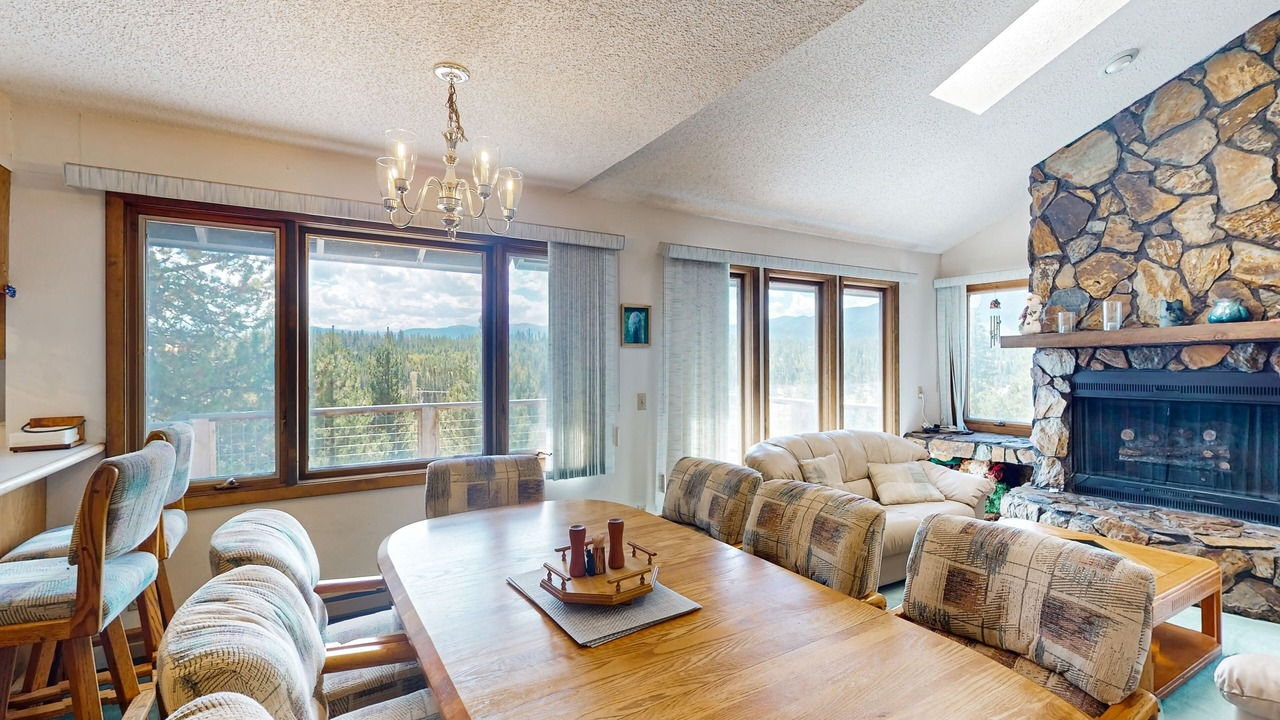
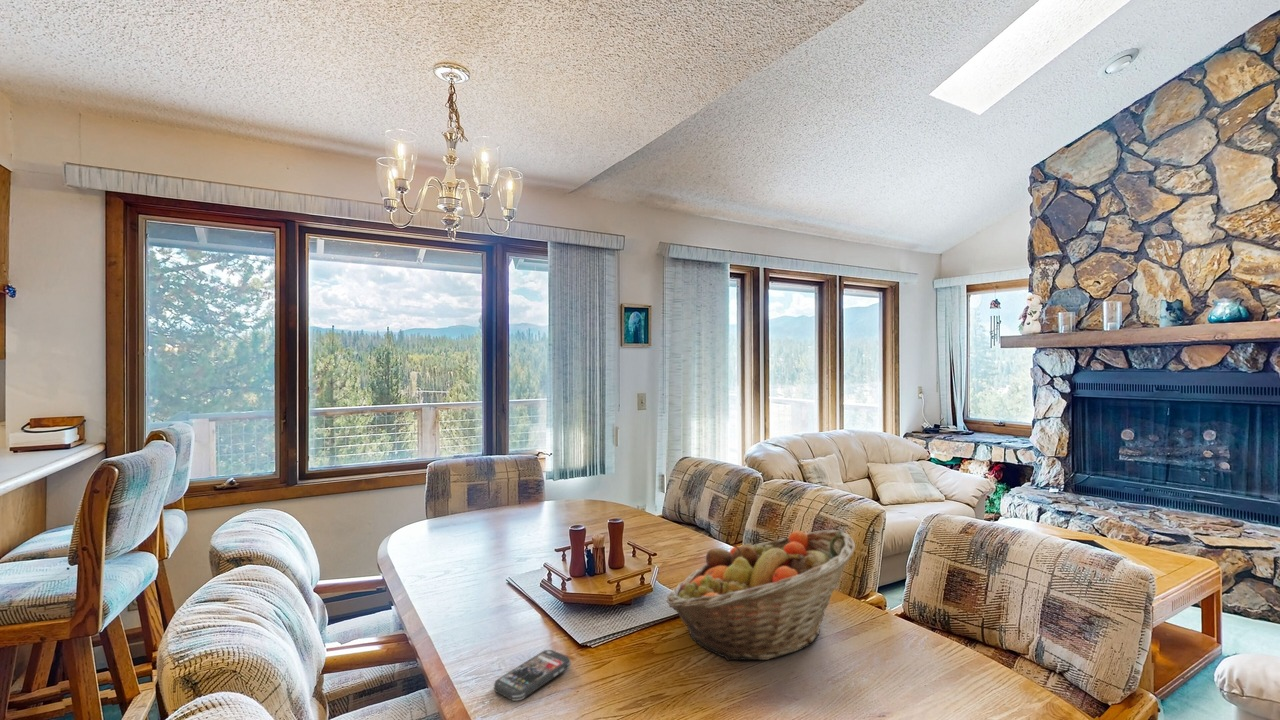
+ fruit basket (762, 582)
+ smartphone (533, 673)
